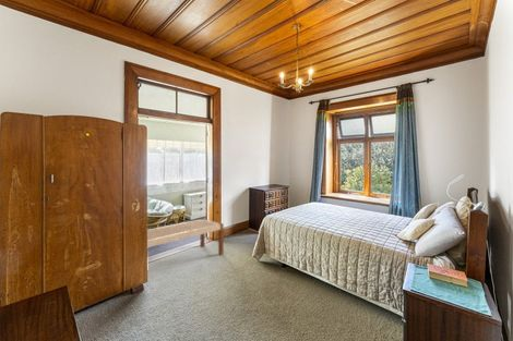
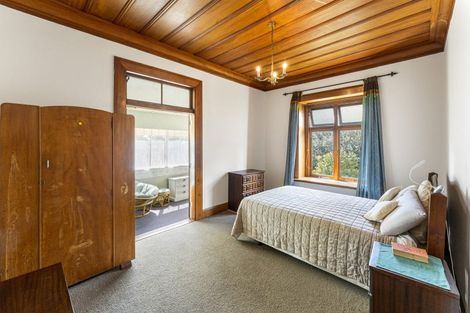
- bench (172, 241)
